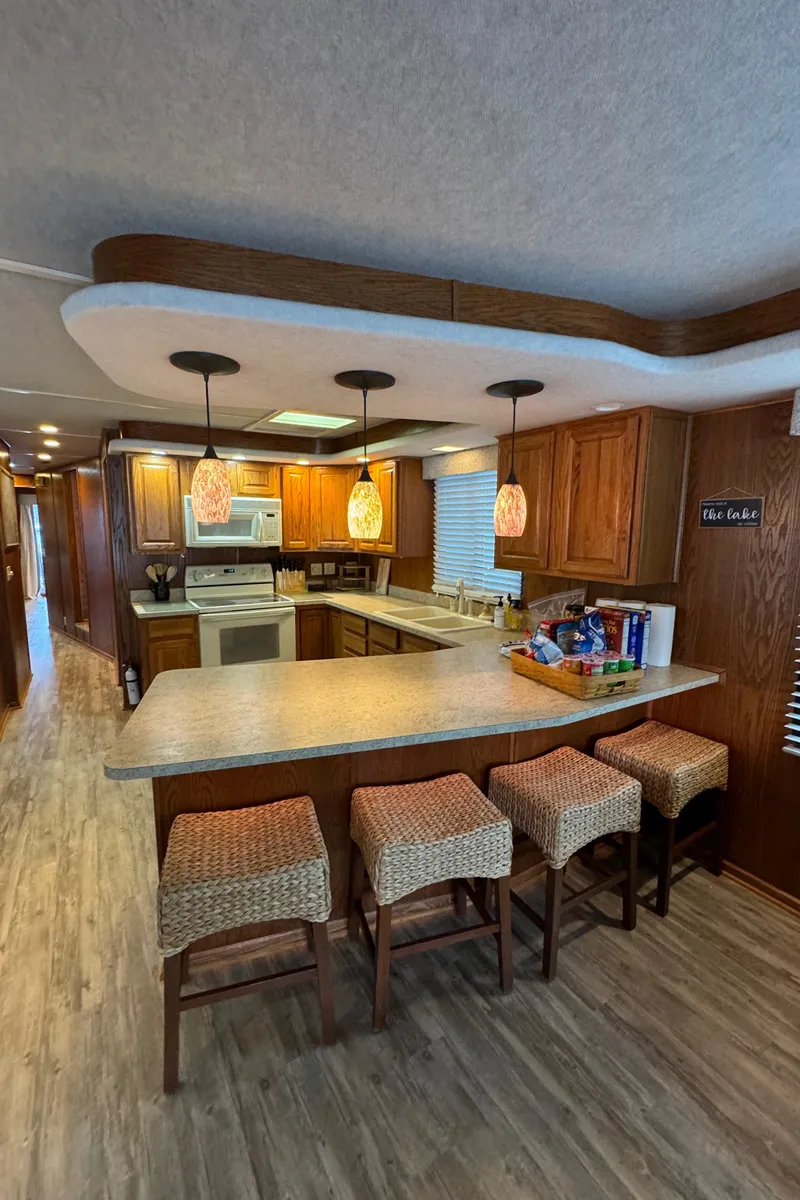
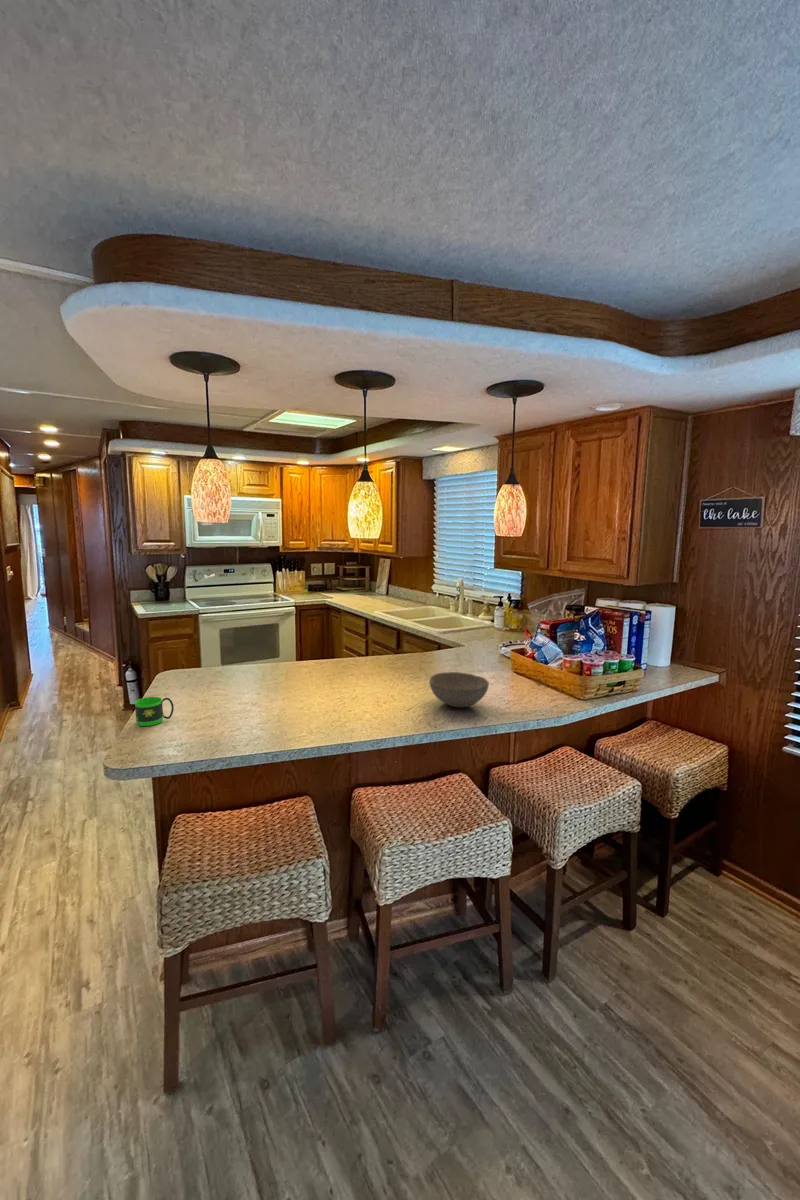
+ bowl (457, 692)
+ mug (154, 710)
